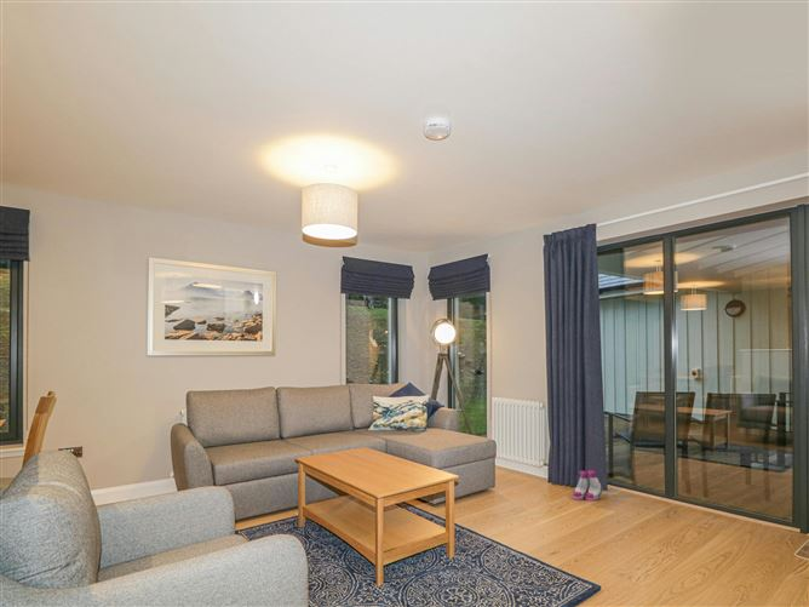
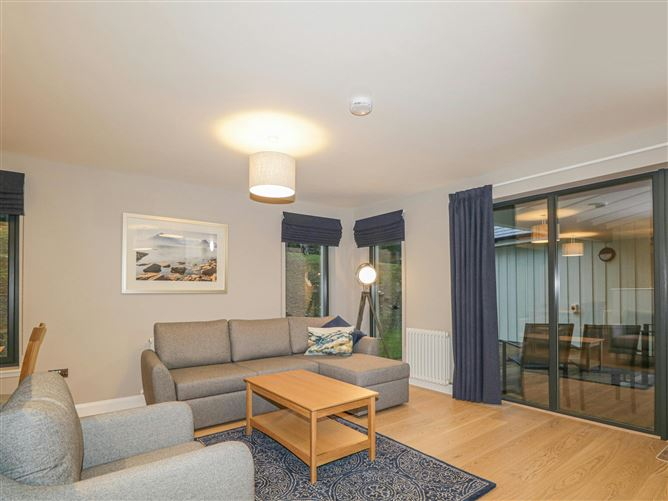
- boots (586, 483)
